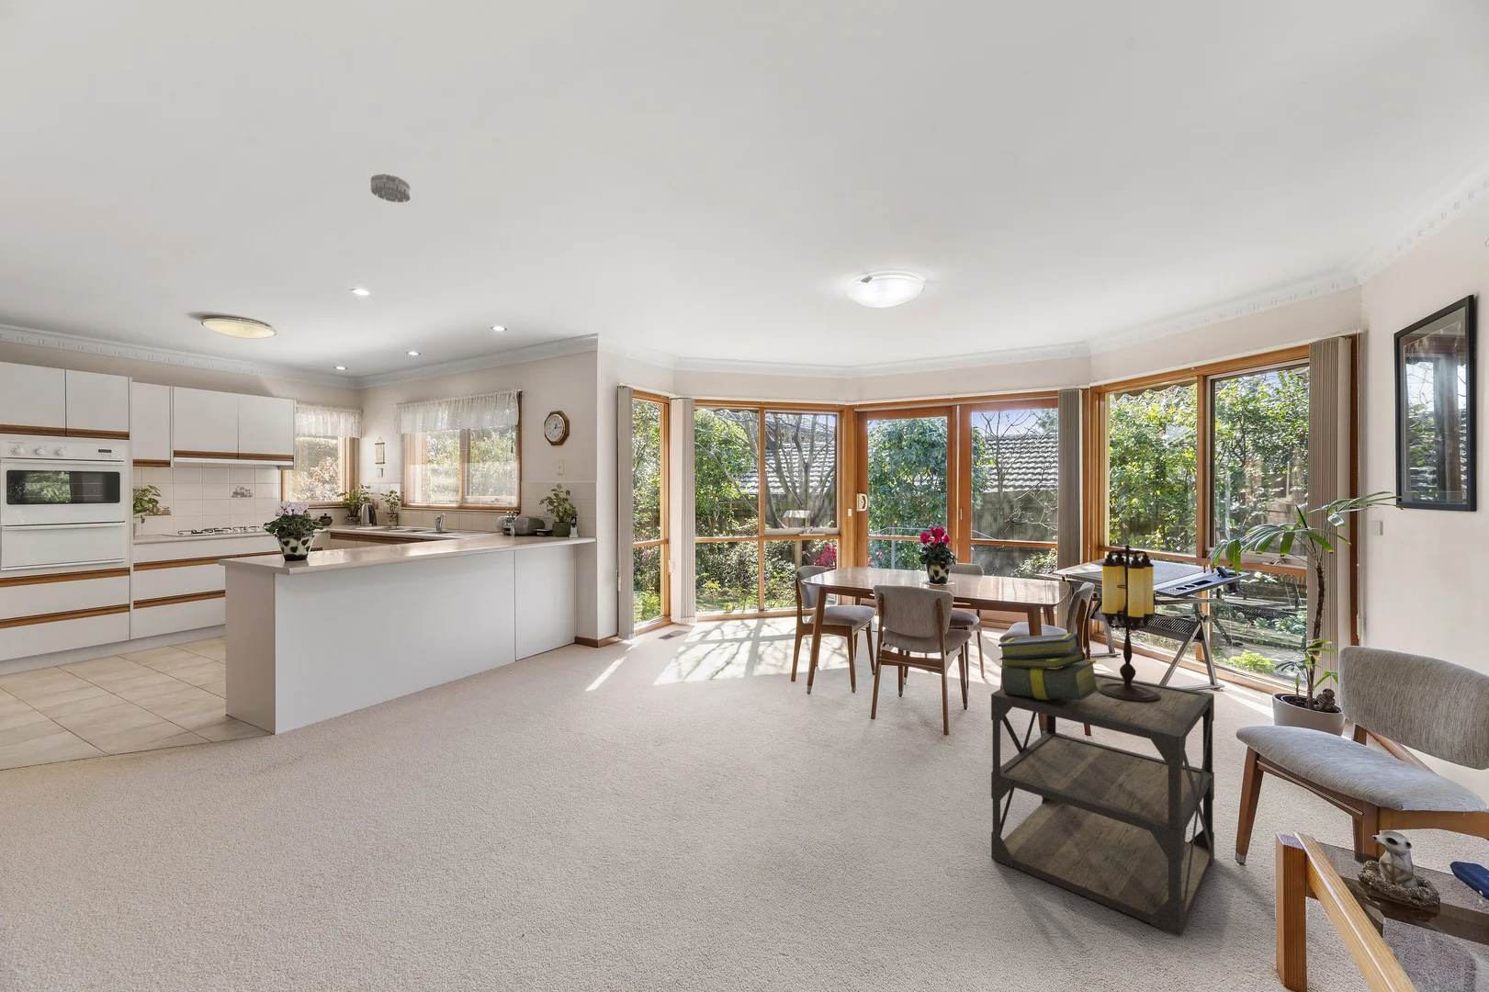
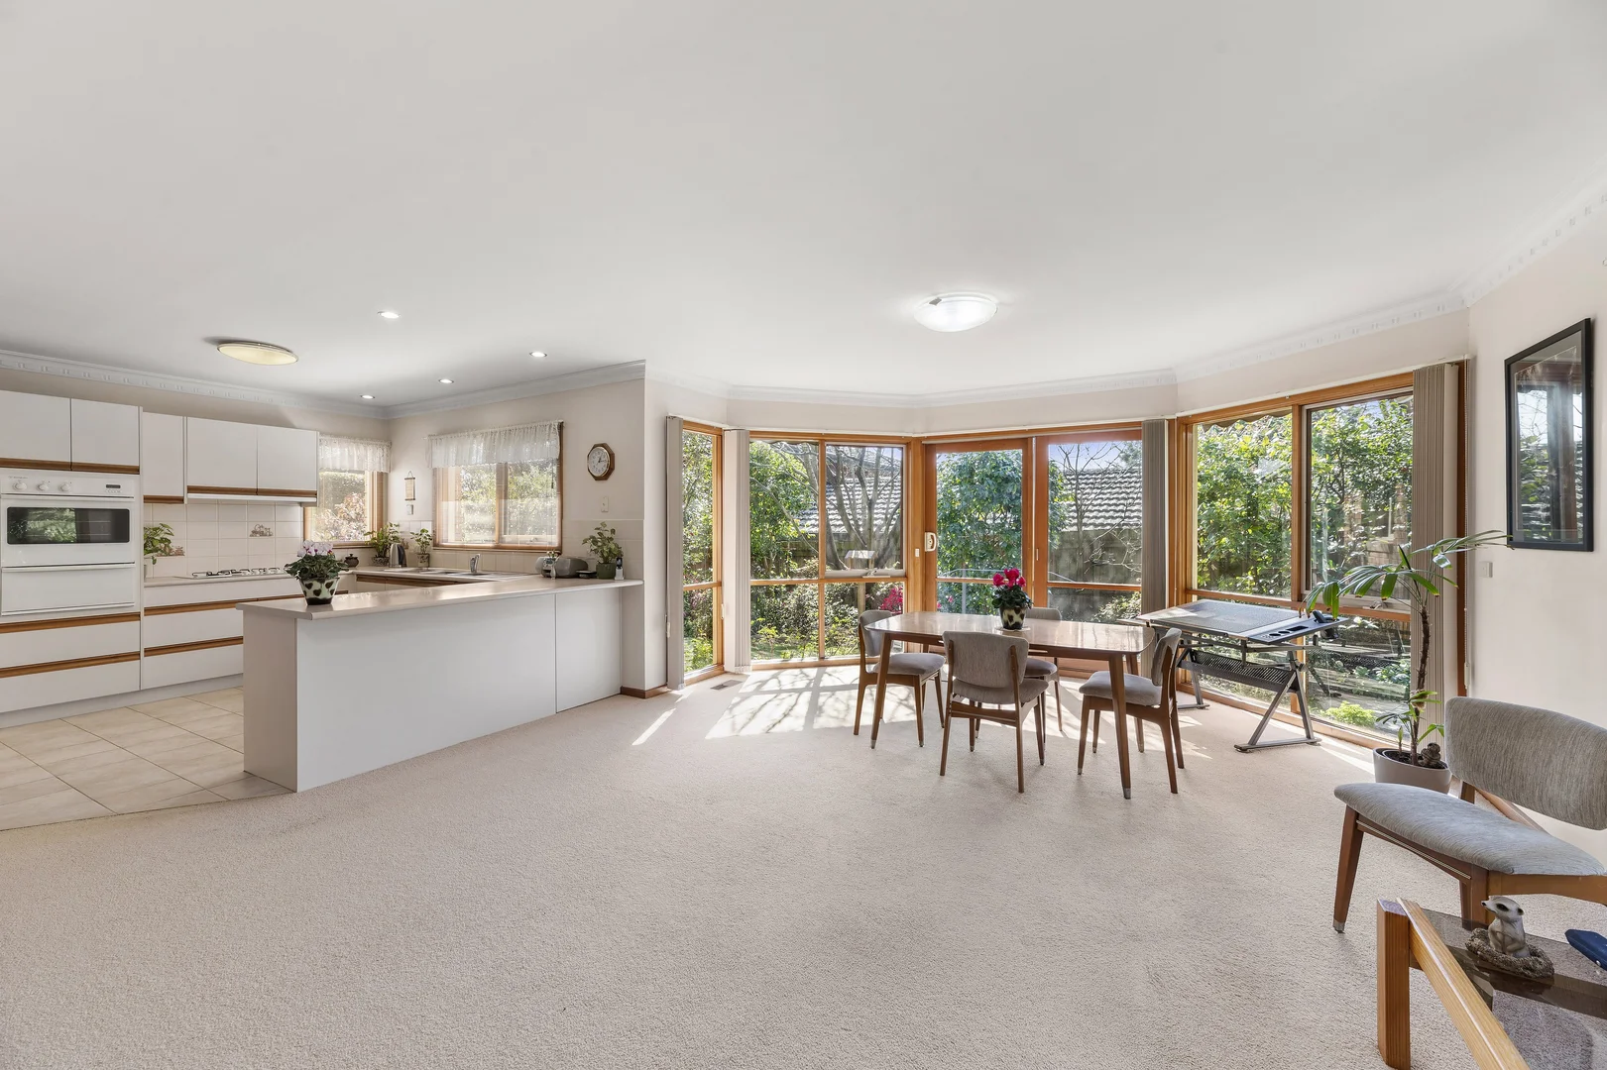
- stack of books (1047, 666)
- side table (1103, 776)
- table lamp (1127, 617)
- smoke detector (391, 187)
